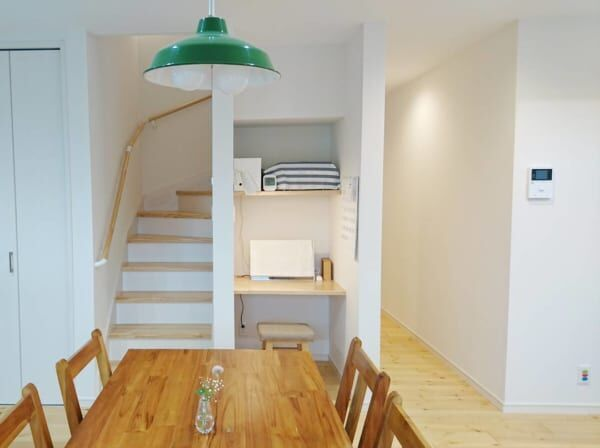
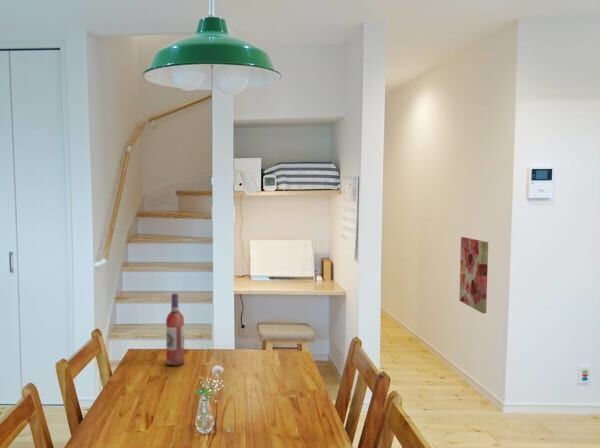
+ wall art (472, 273)
+ wine bottle (175, 328)
